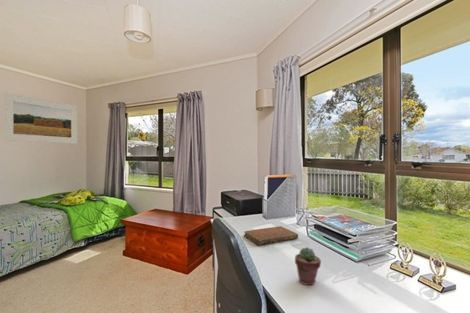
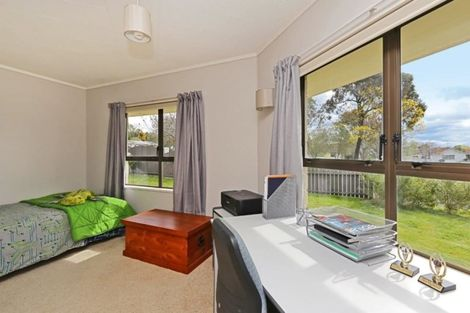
- potted succulent (307, 264)
- notebook (270, 234)
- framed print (44, 121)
